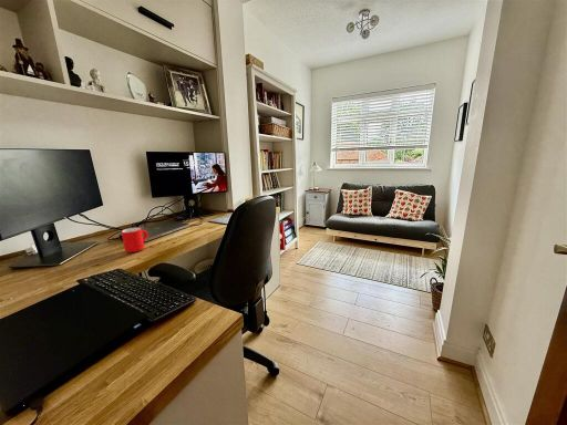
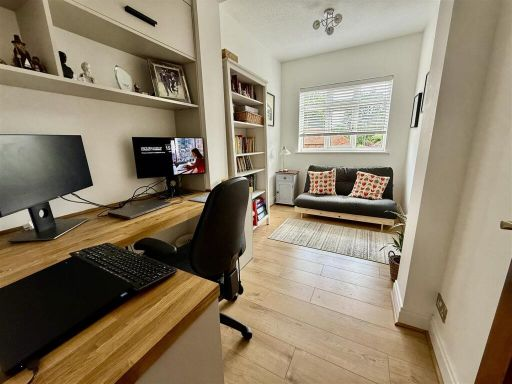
- mug (136, 238)
